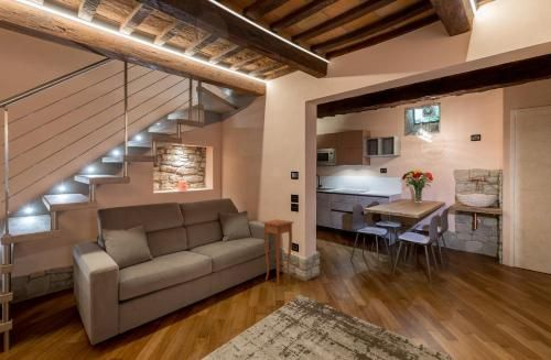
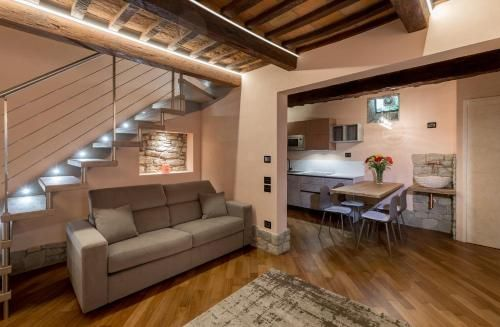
- side table (278, 250)
